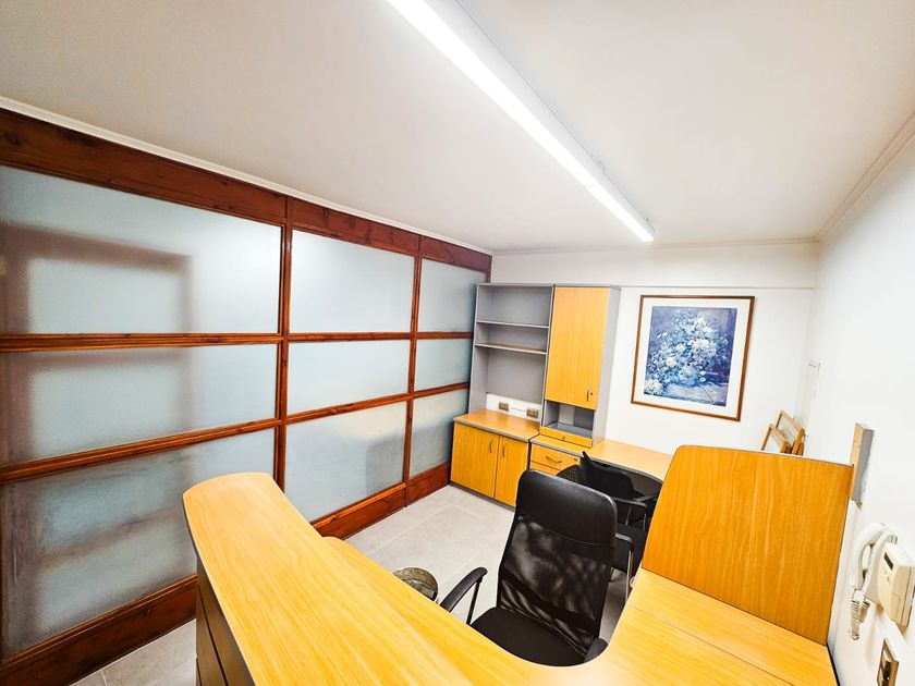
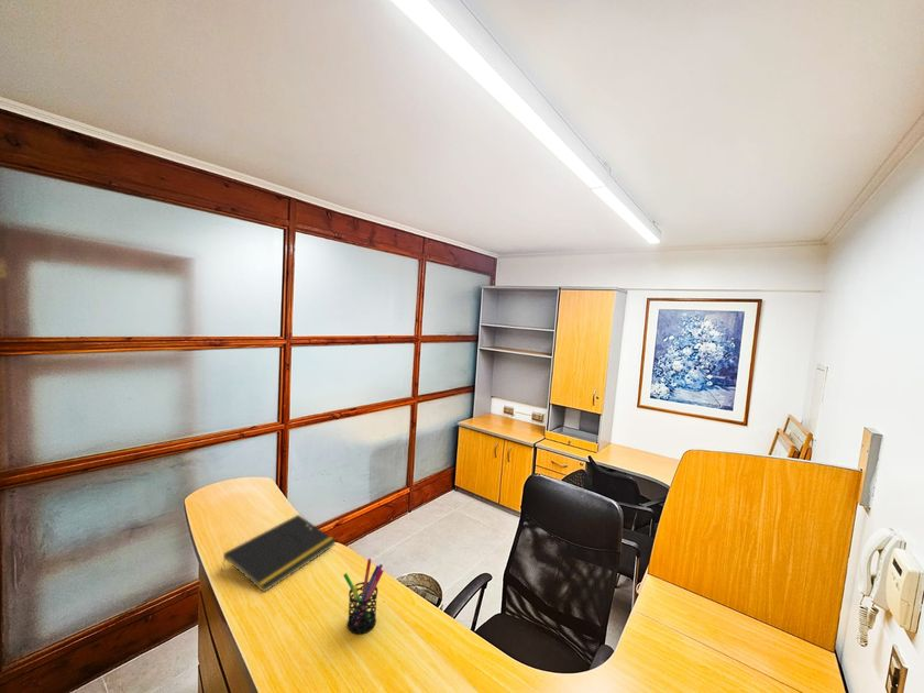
+ pen holder (360, 594)
+ notepad (283, 548)
